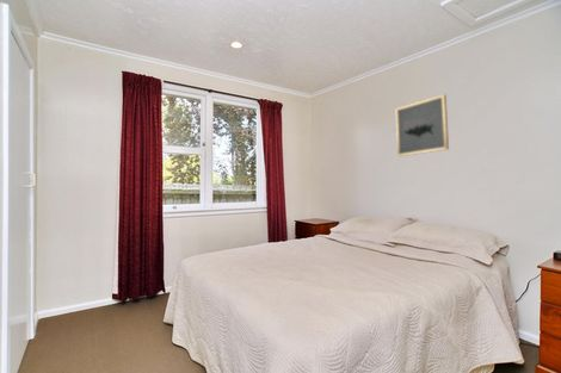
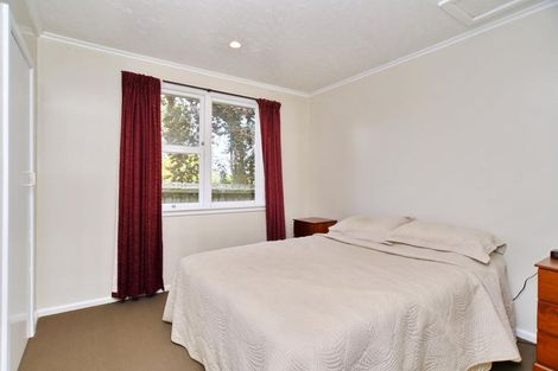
- wall art (420, 128)
